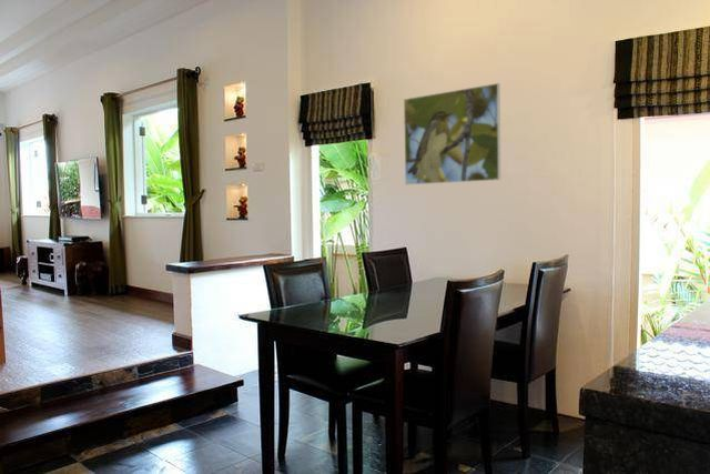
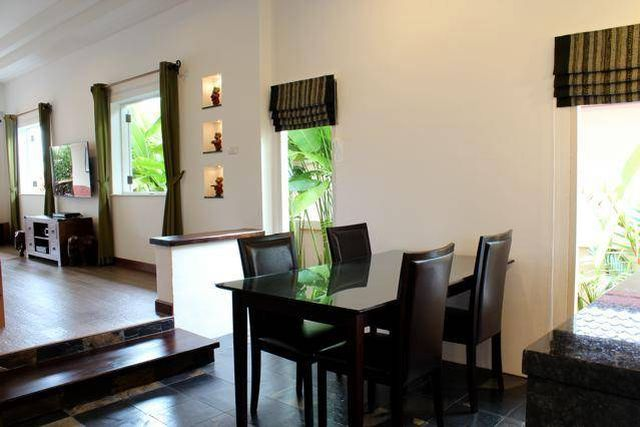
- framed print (449, 137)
